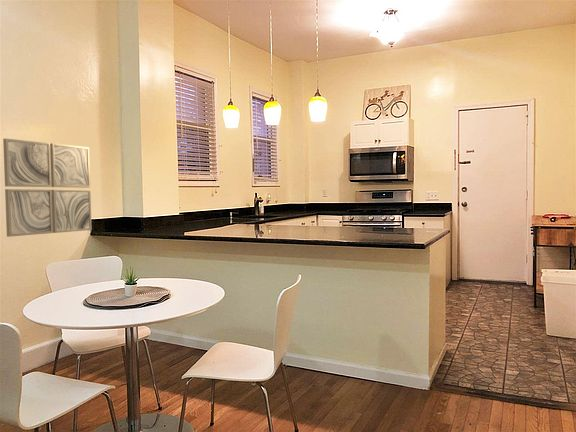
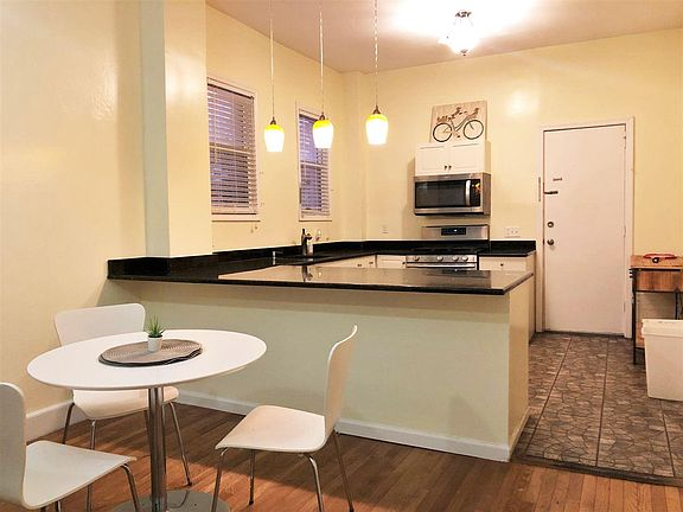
- wall art (51, 186)
